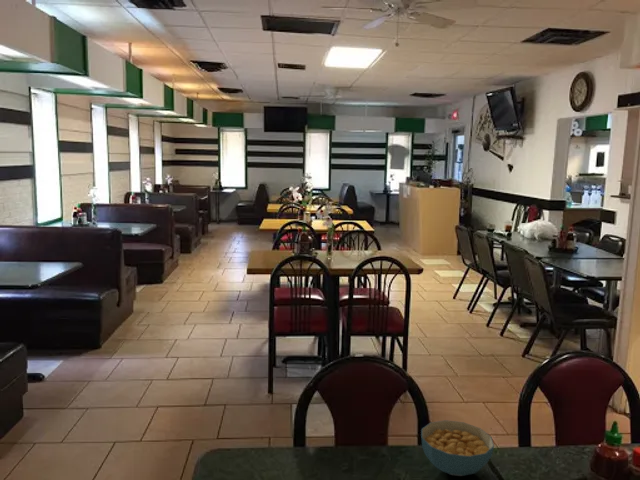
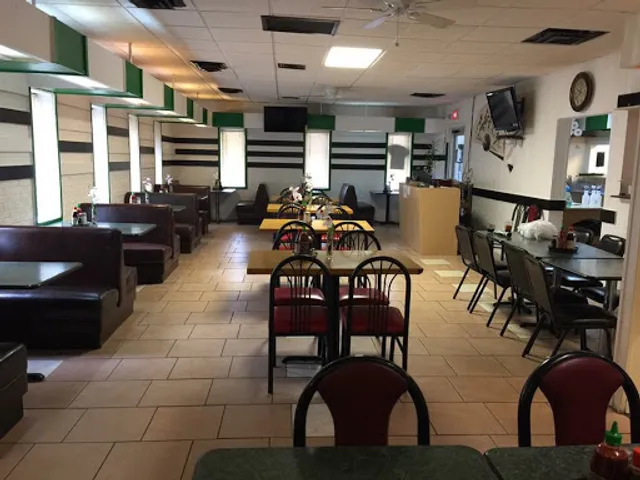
- cereal bowl (455, 453)
